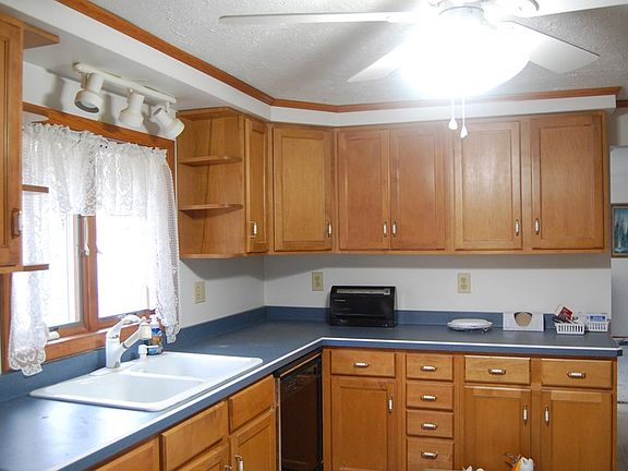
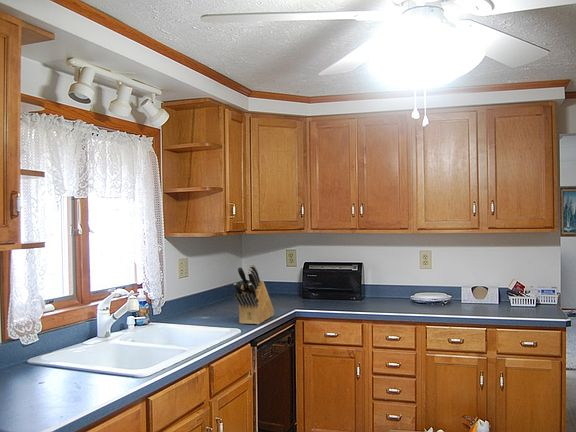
+ knife block (254, 291)
